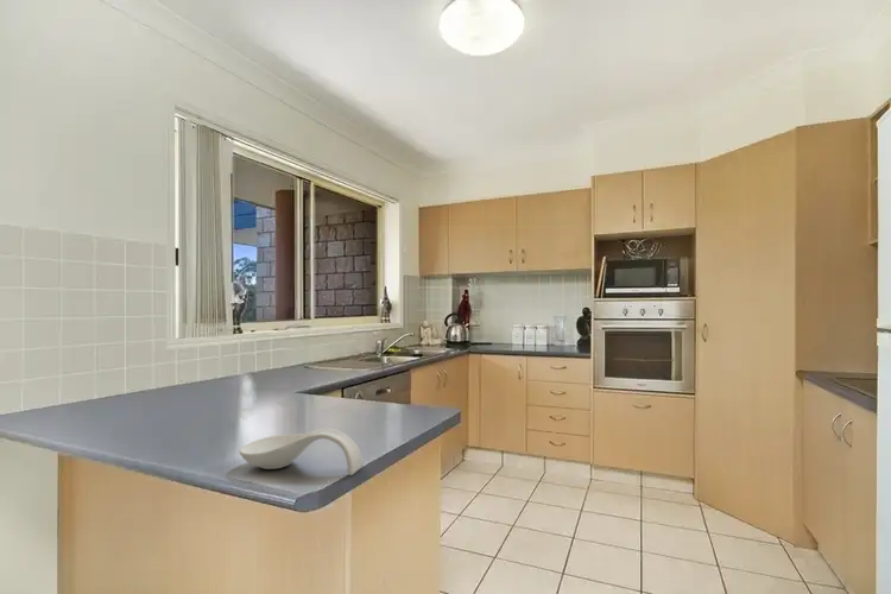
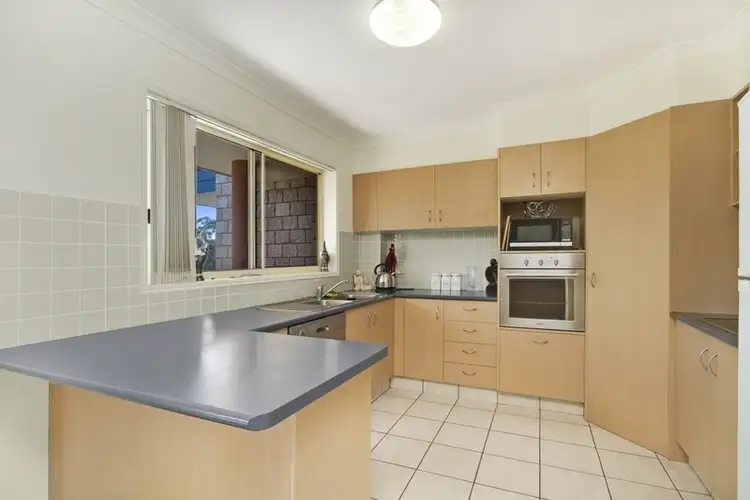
- spoon rest (301, 447)
